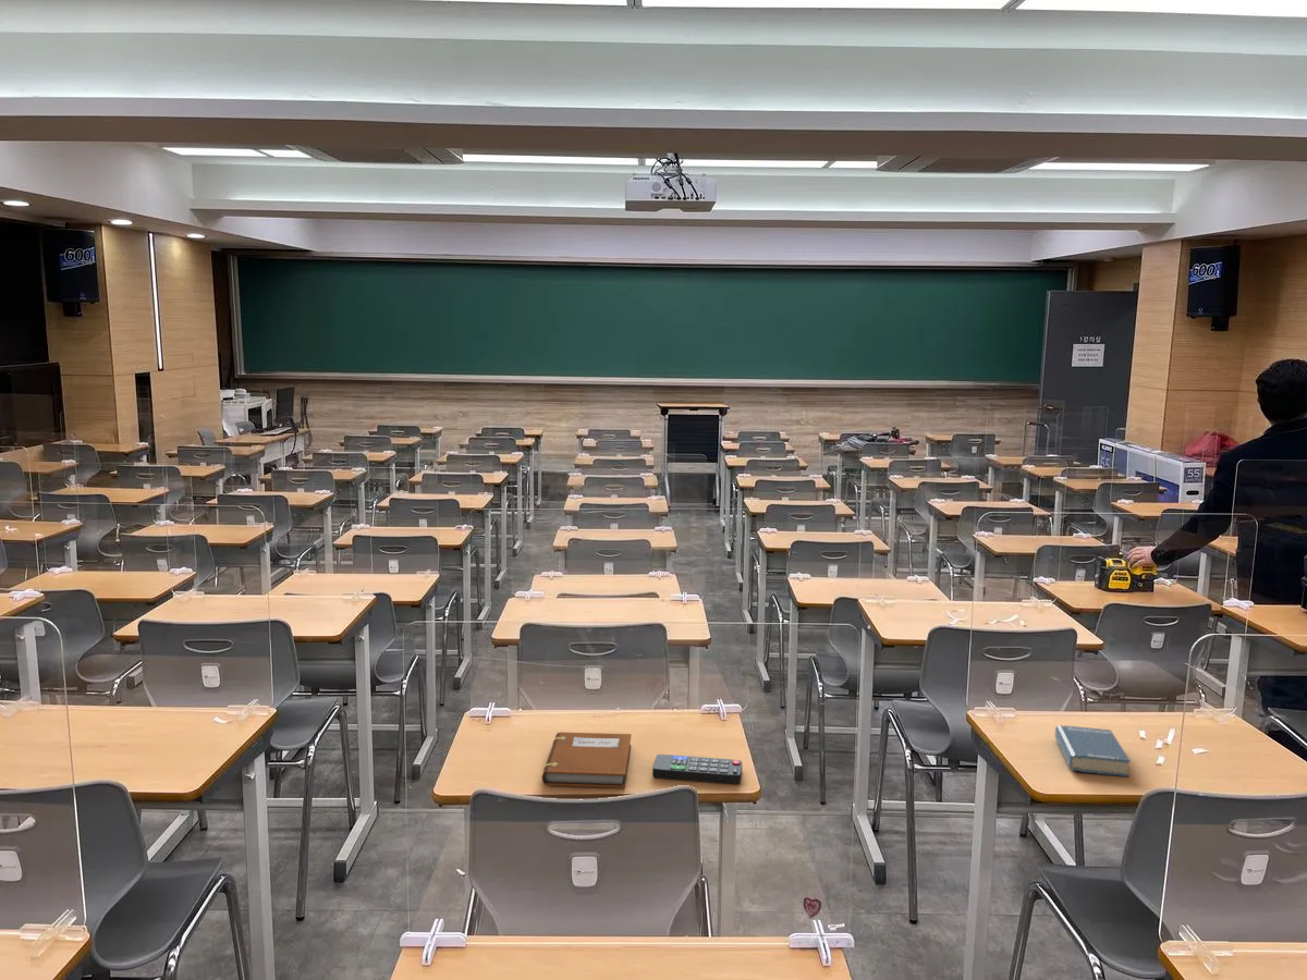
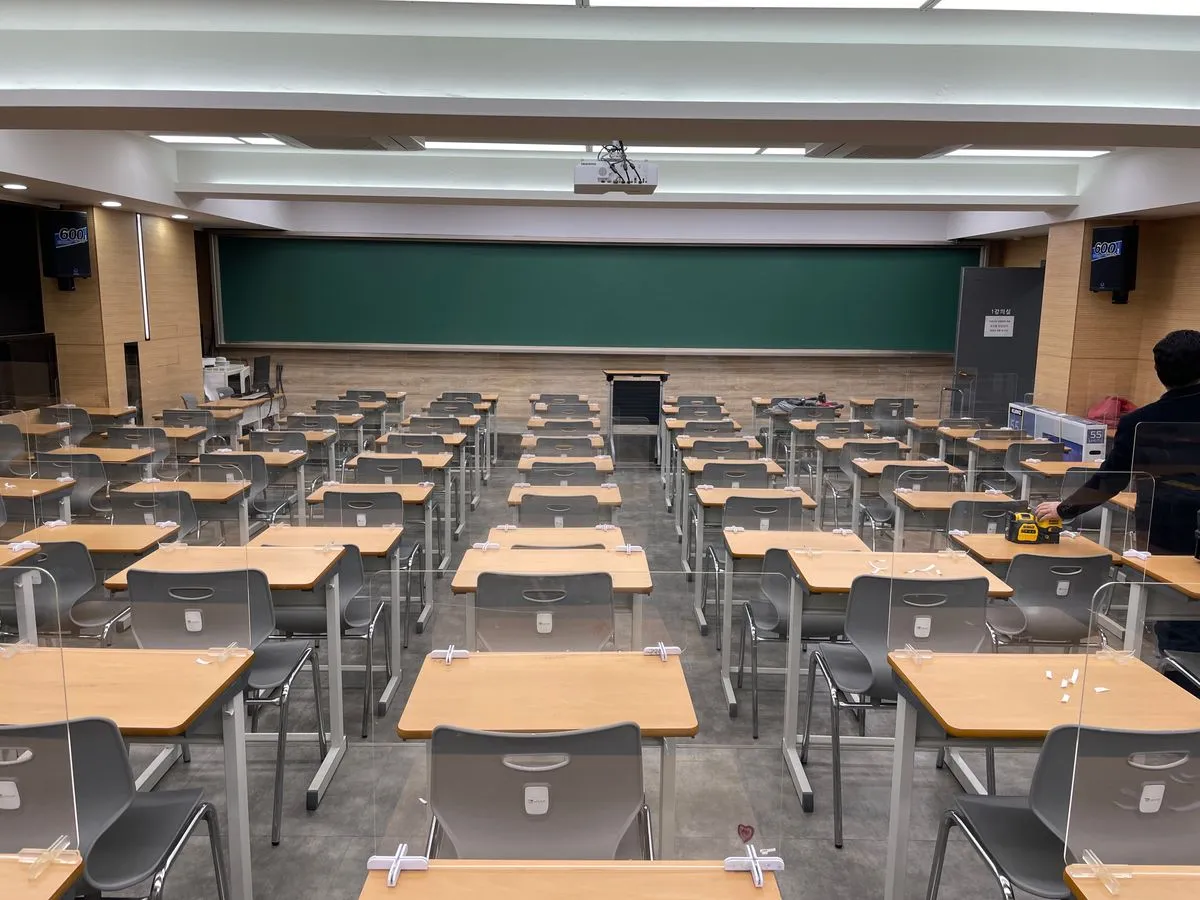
- hardback book (1090, 749)
- remote control (697, 768)
- notebook (588, 757)
